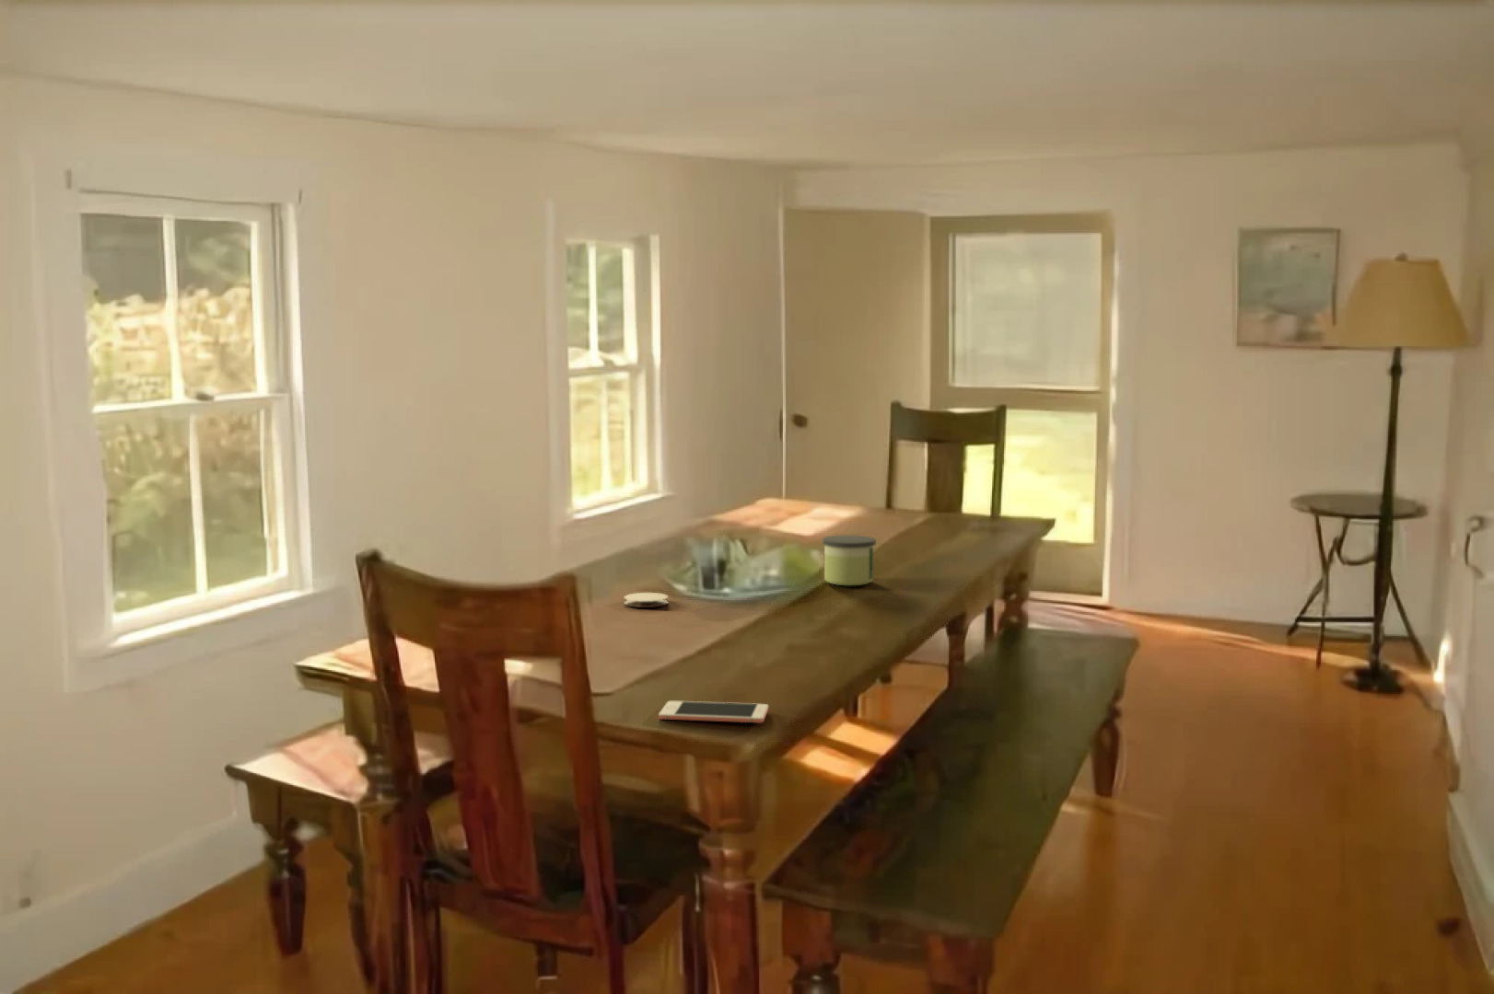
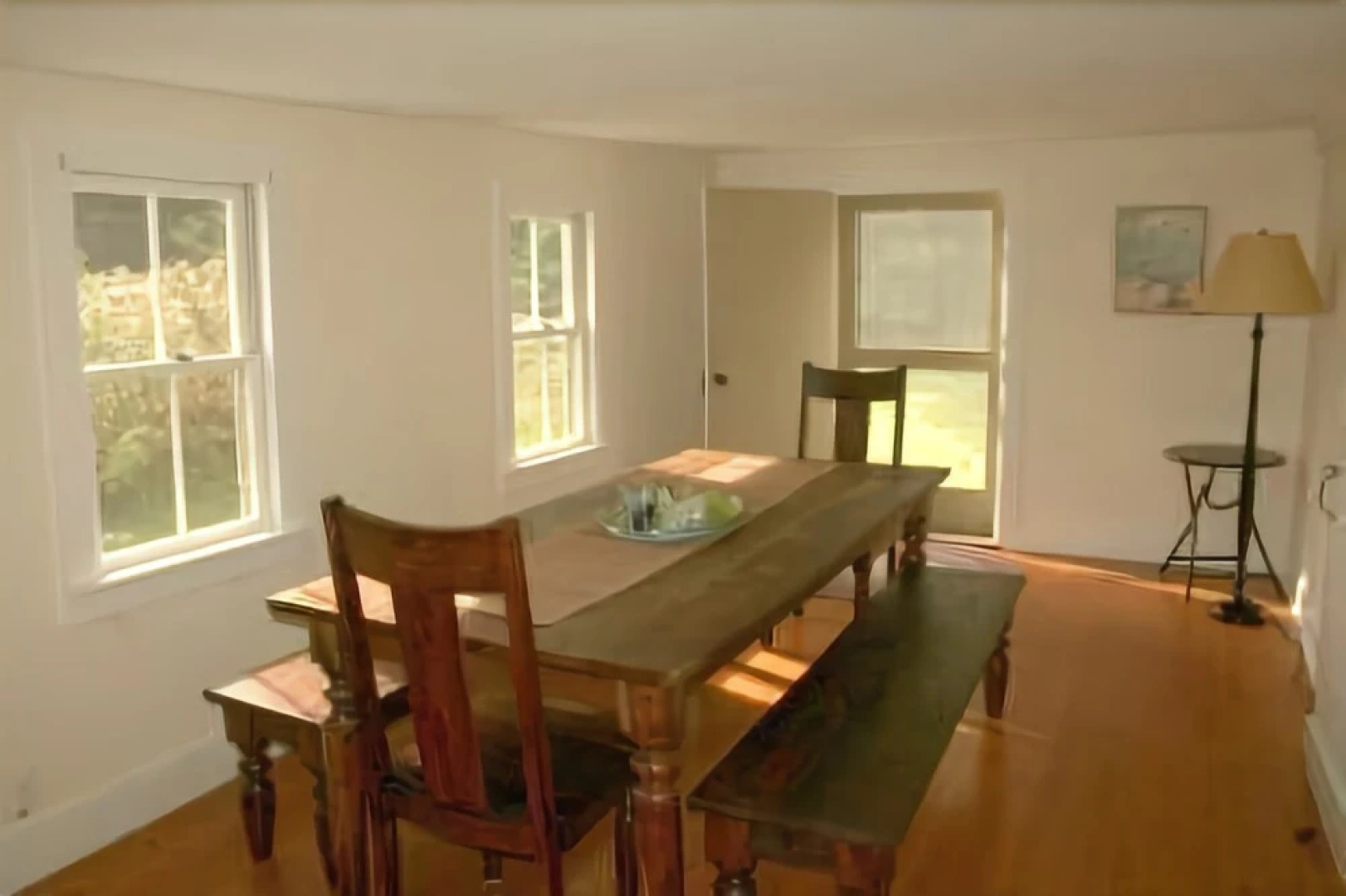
- coaster (646, 599)
- cell phone (714, 711)
- candle (848, 560)
